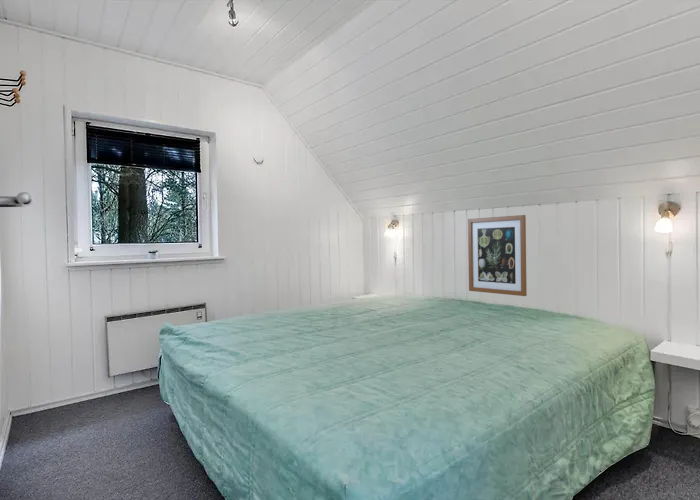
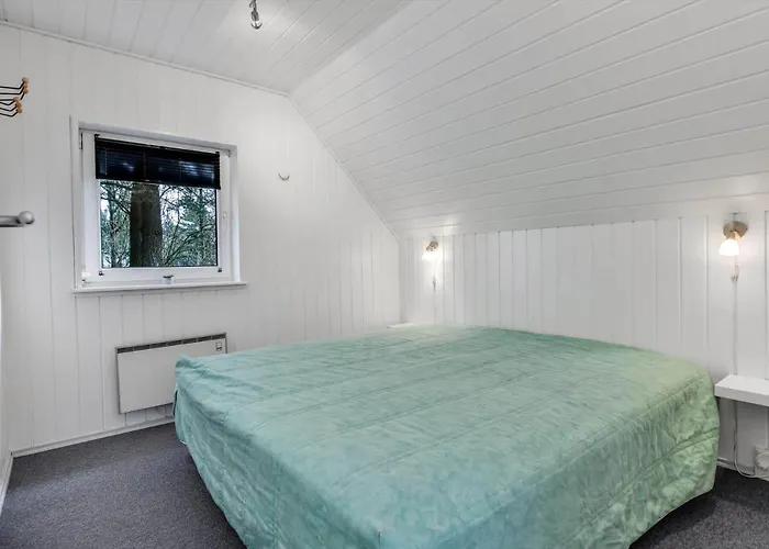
- wall art (495, 255)
